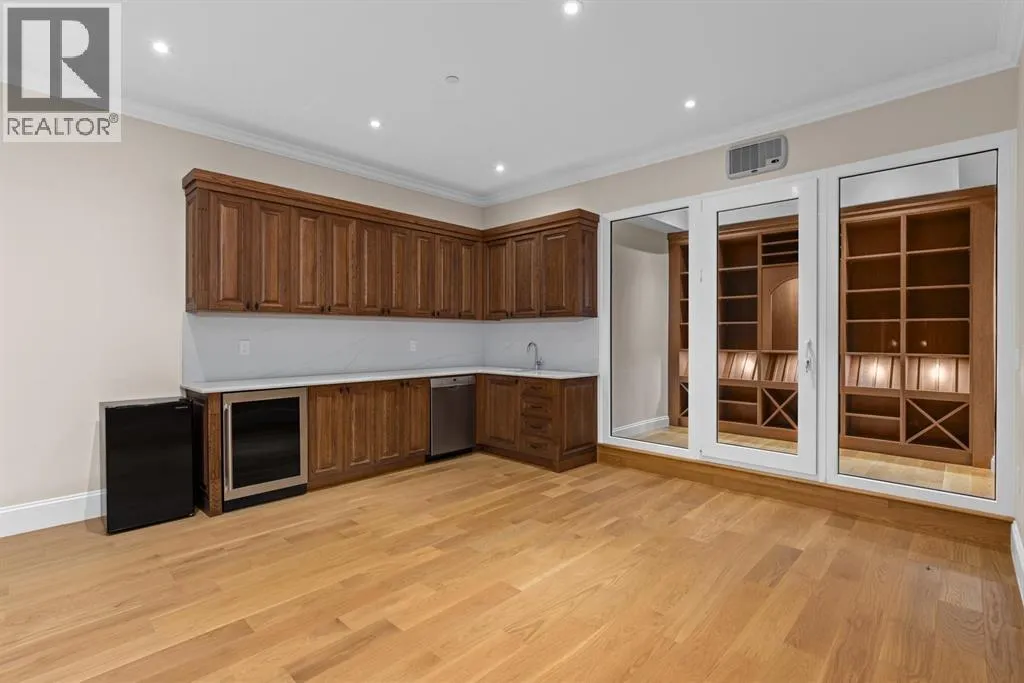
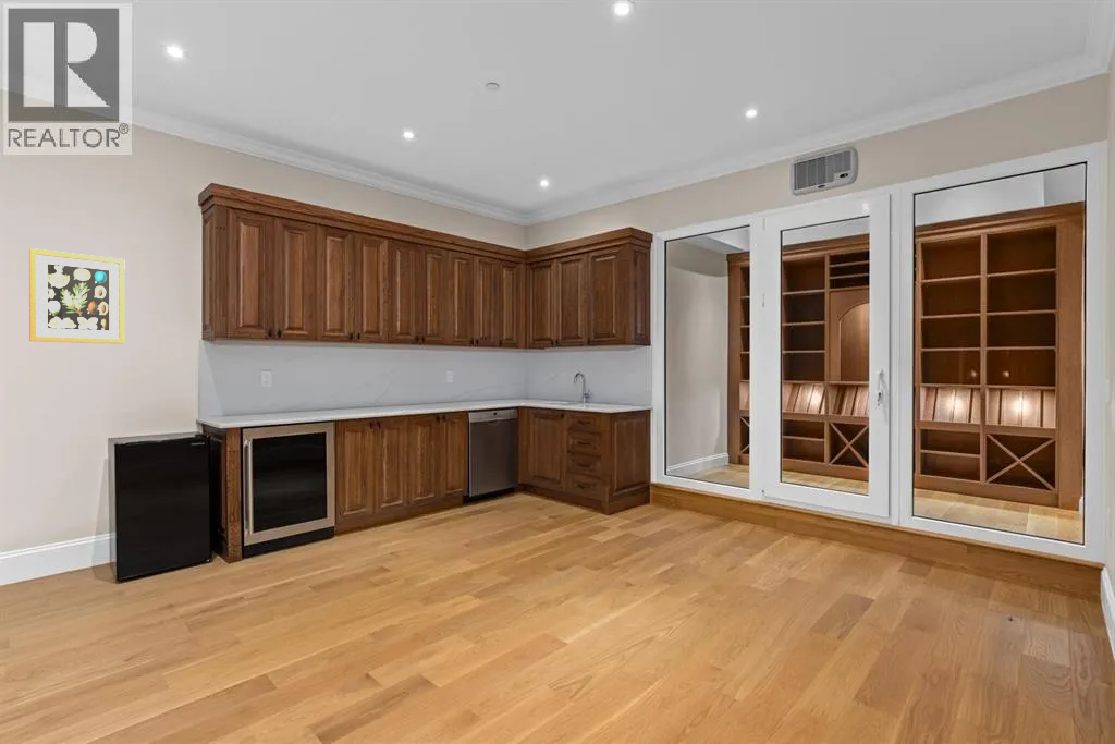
+ wall art (78, 297)
